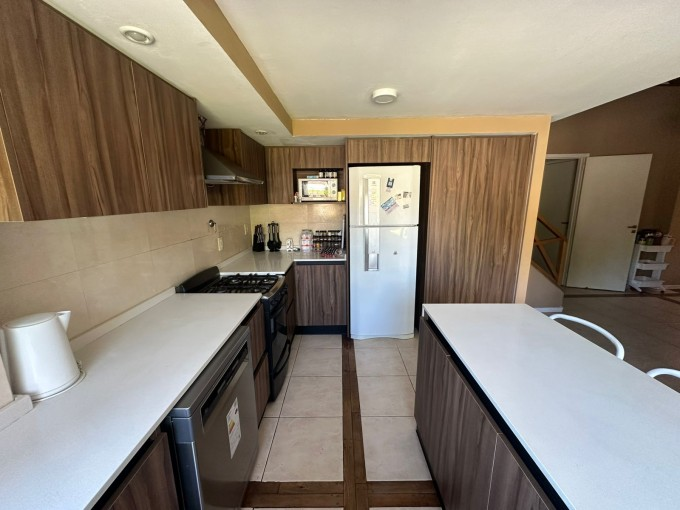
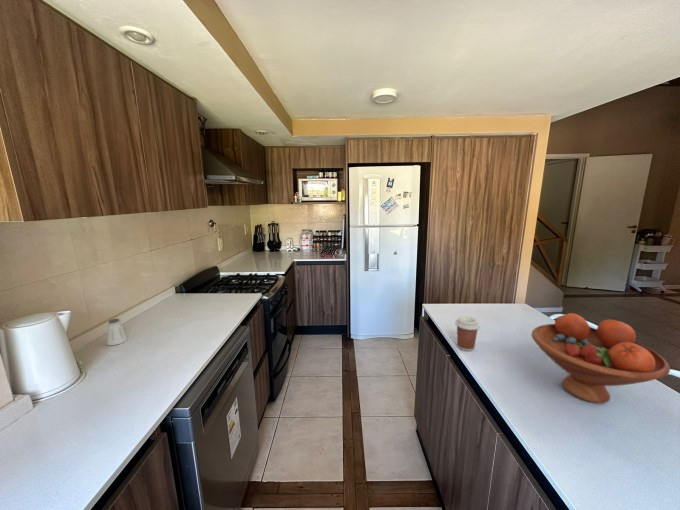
+ fruit bowl (590, 359)
+ saltshaker (115, 330)
+ coffee cup (466, 333)
